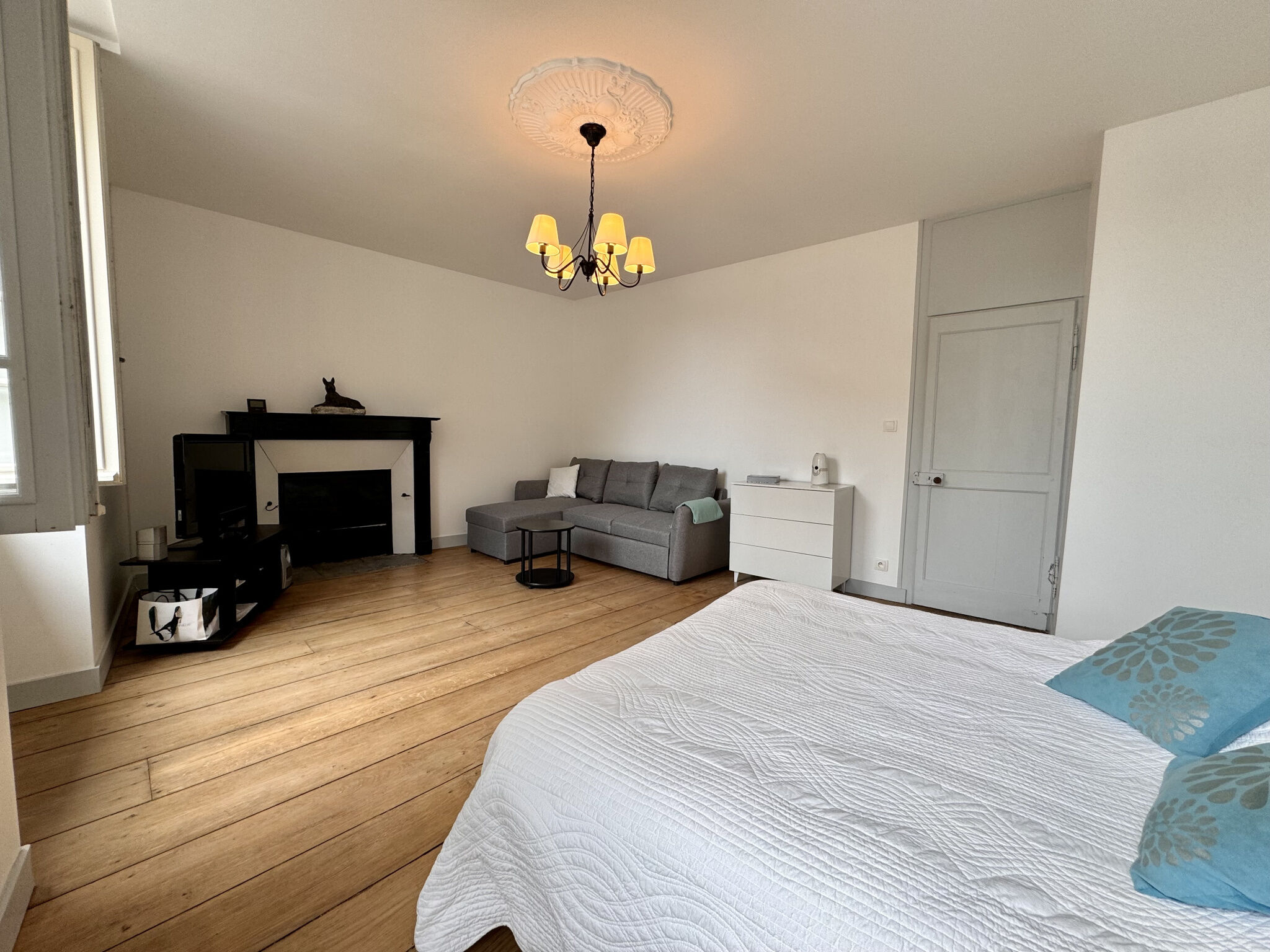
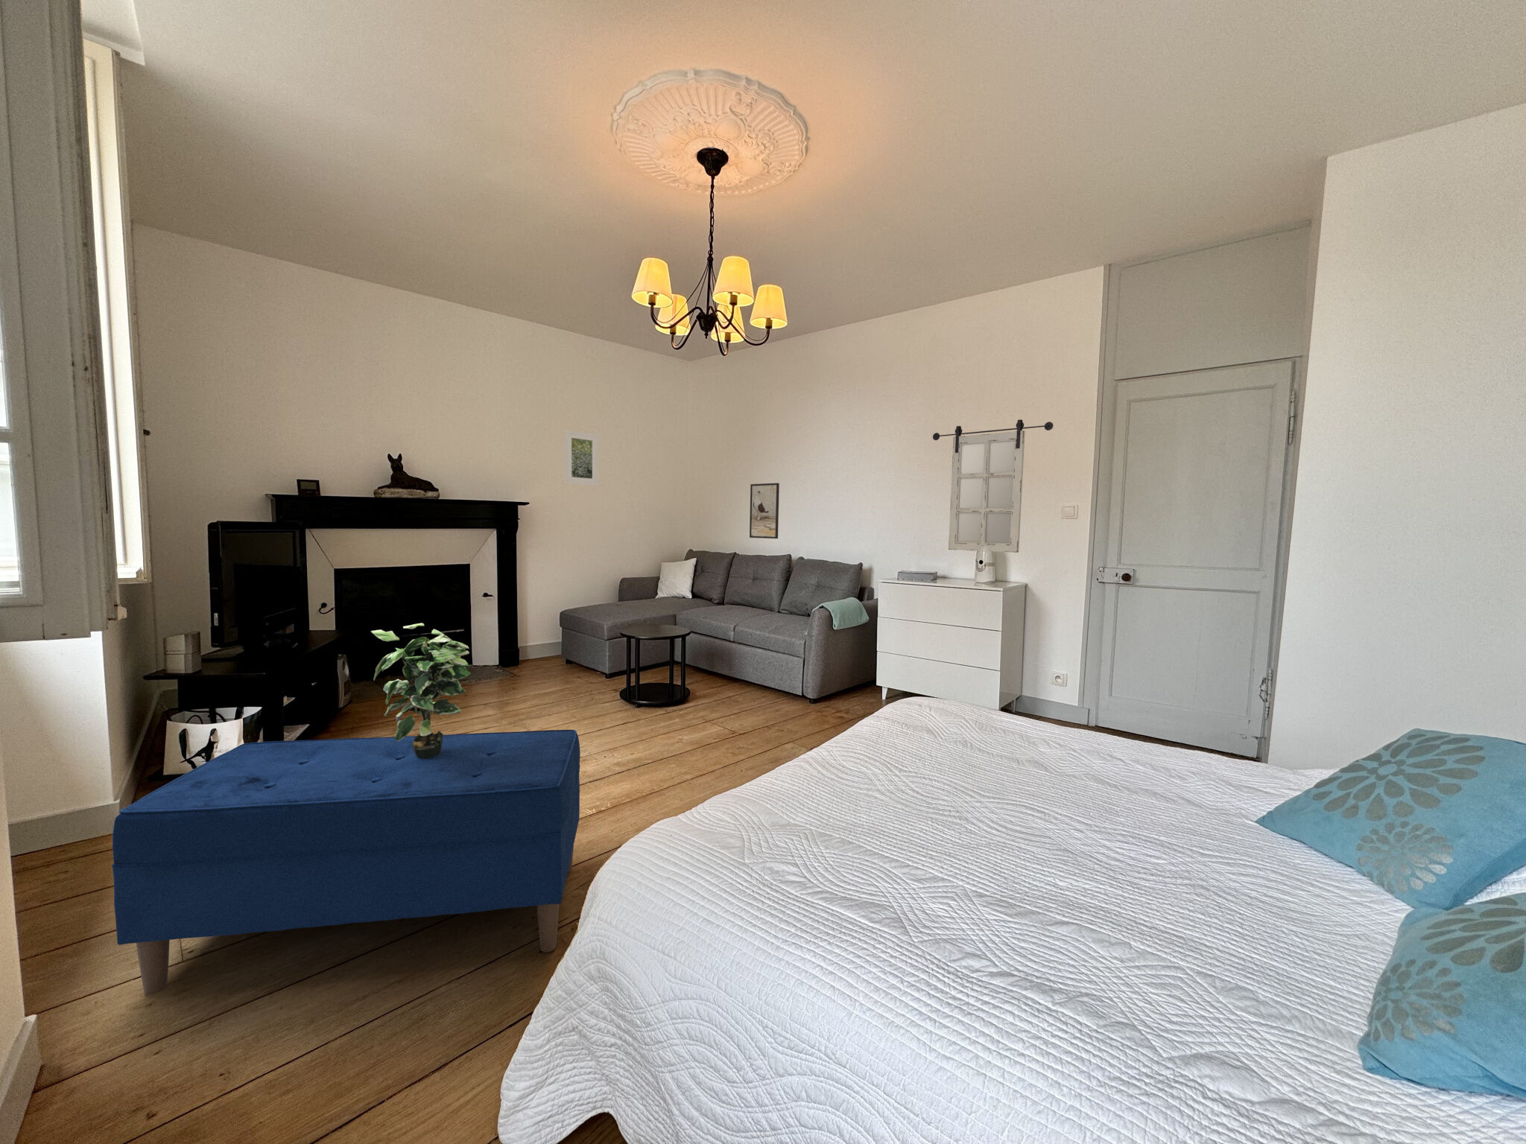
+ bench (391, 842)
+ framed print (582, 458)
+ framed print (764, 511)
+ home mirror (985, 487)
+ potted plant (427, 692)
